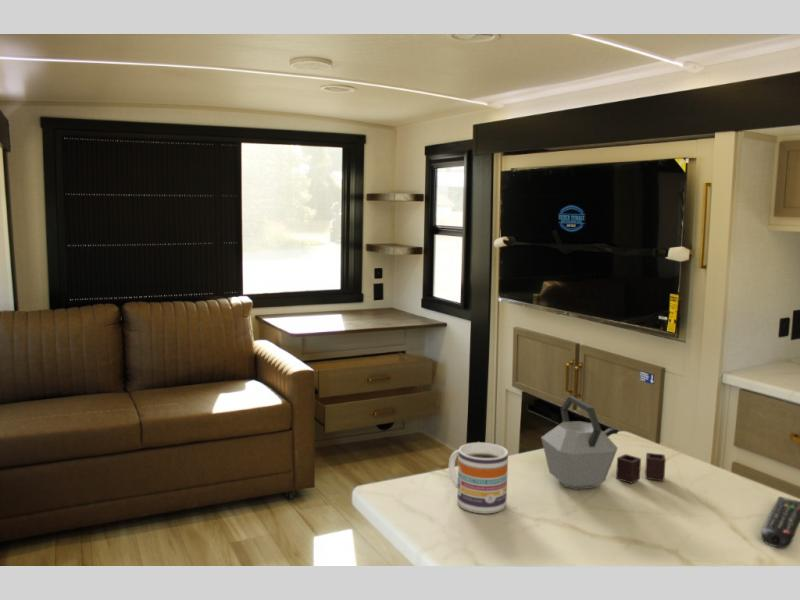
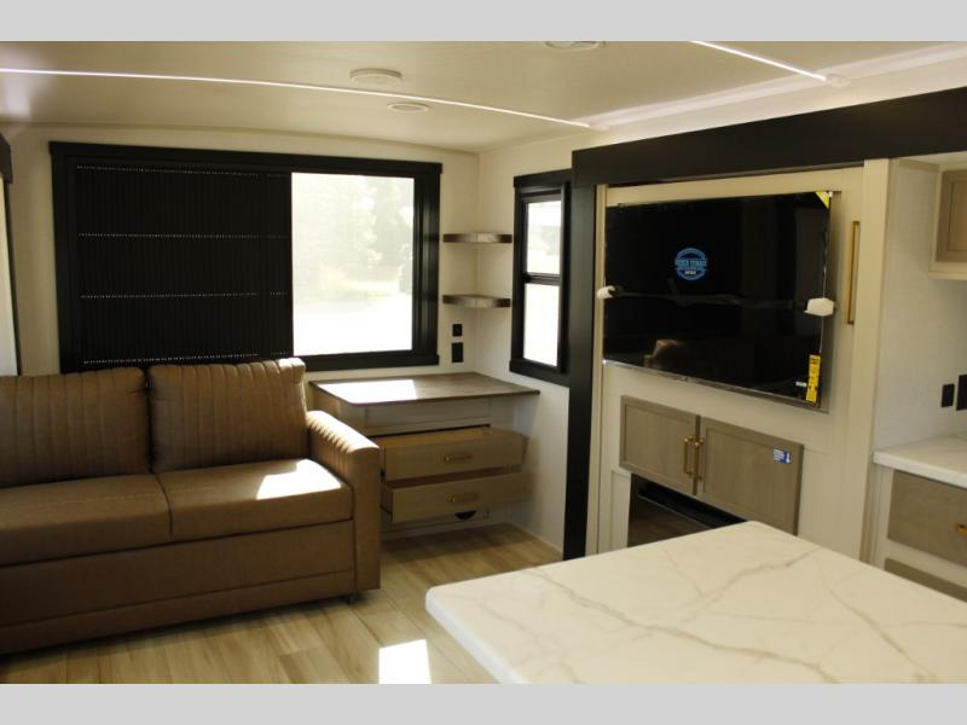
- mug (479, 474)
- remote control (785, 519)
- kettle (609, 440)
